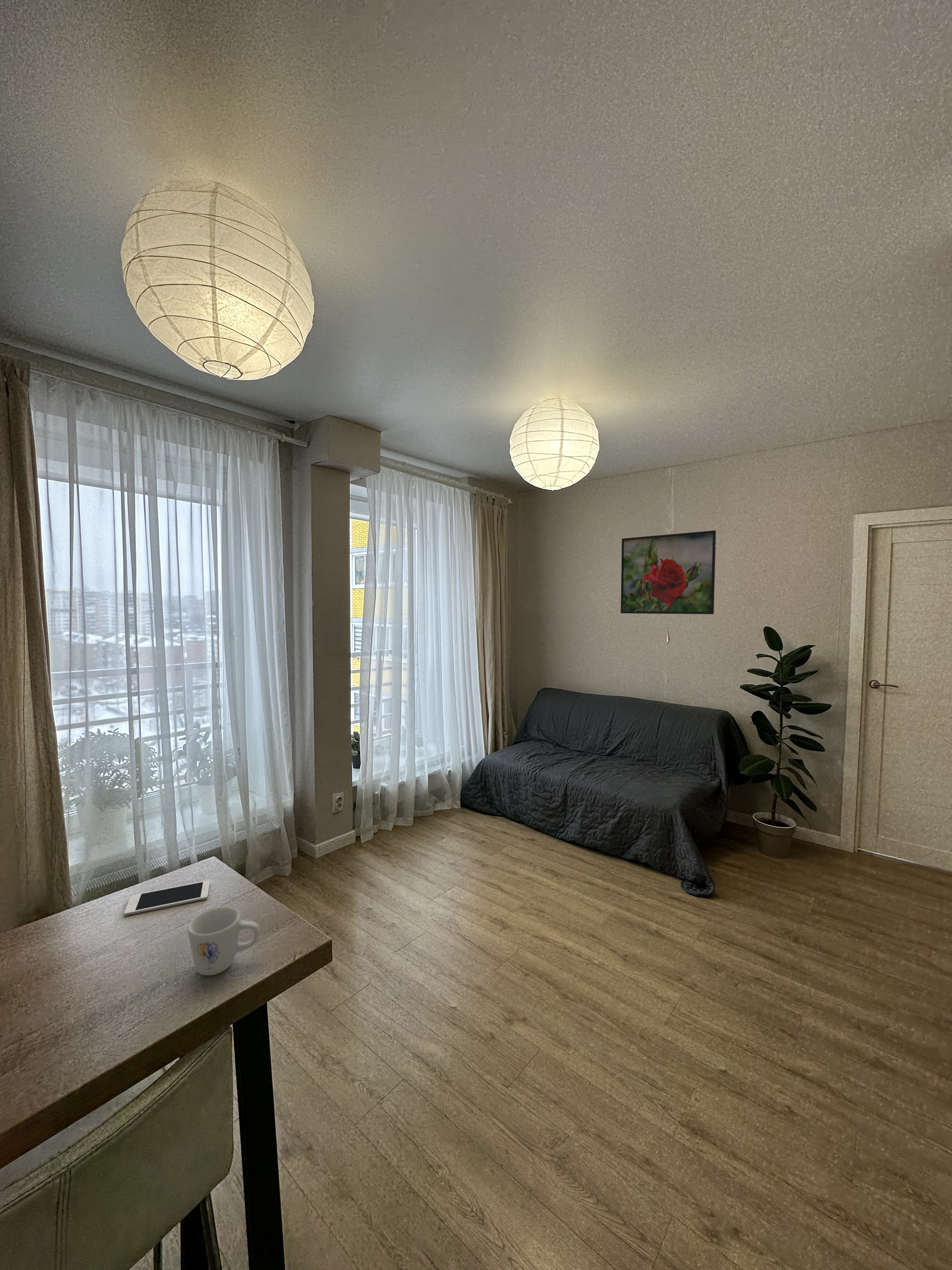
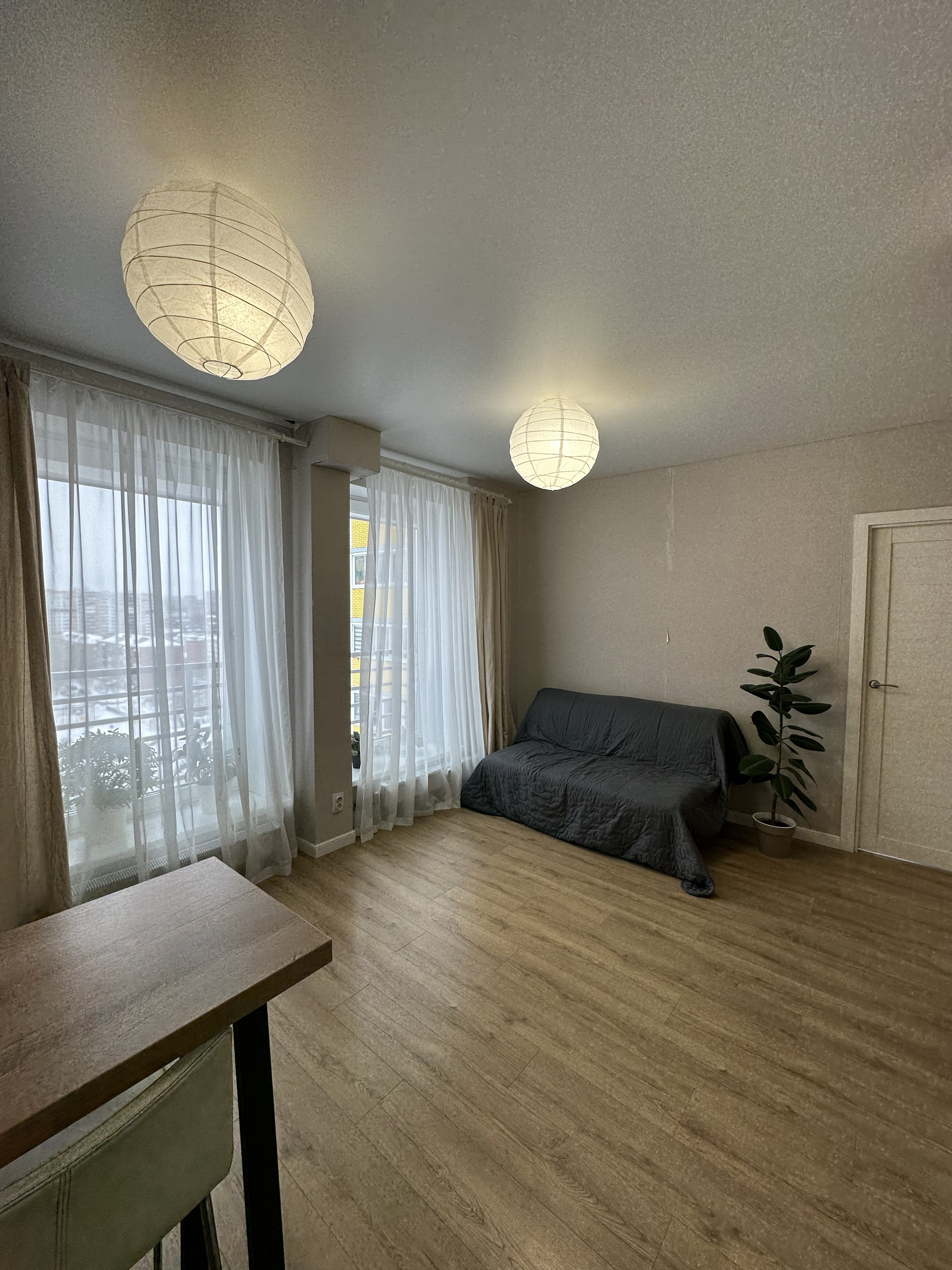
- cell phone (169, 897)
- mug (225, 942)
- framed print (665, 574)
